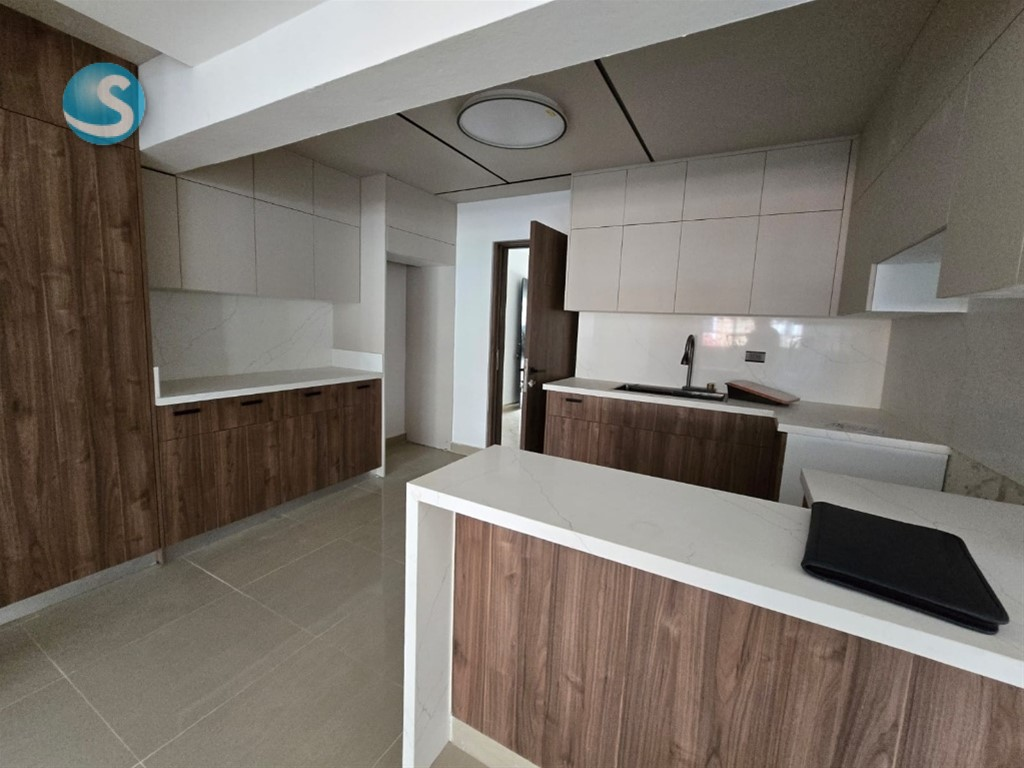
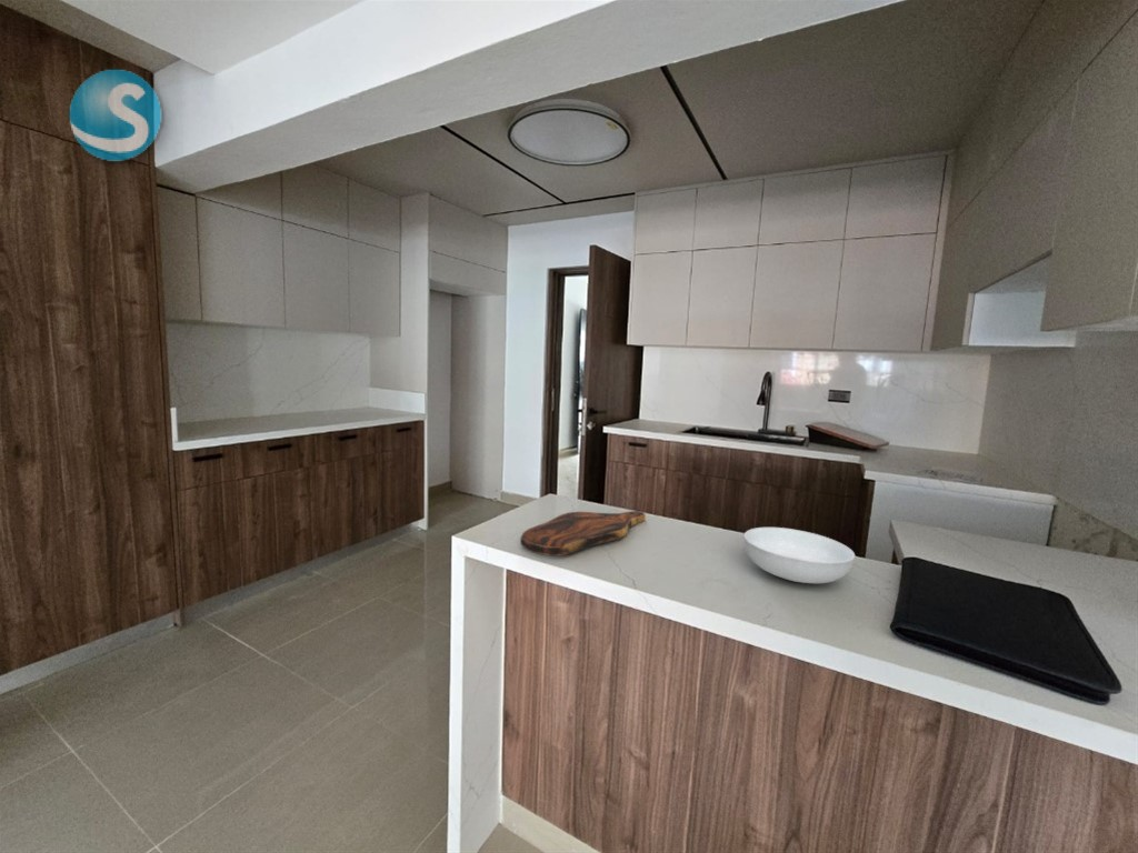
+ cutting board (587, 526)
+ serving bowl (795, 558)
